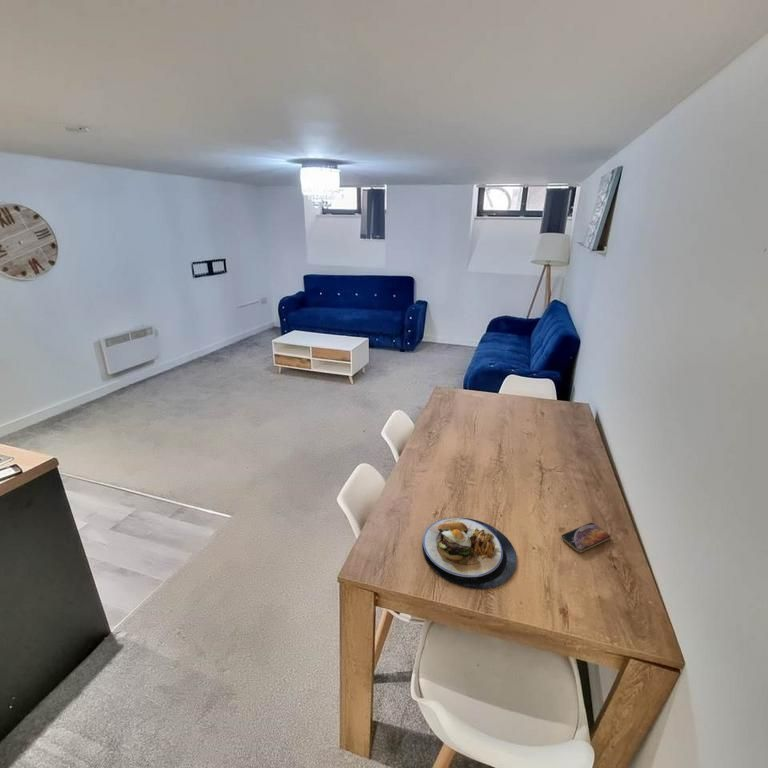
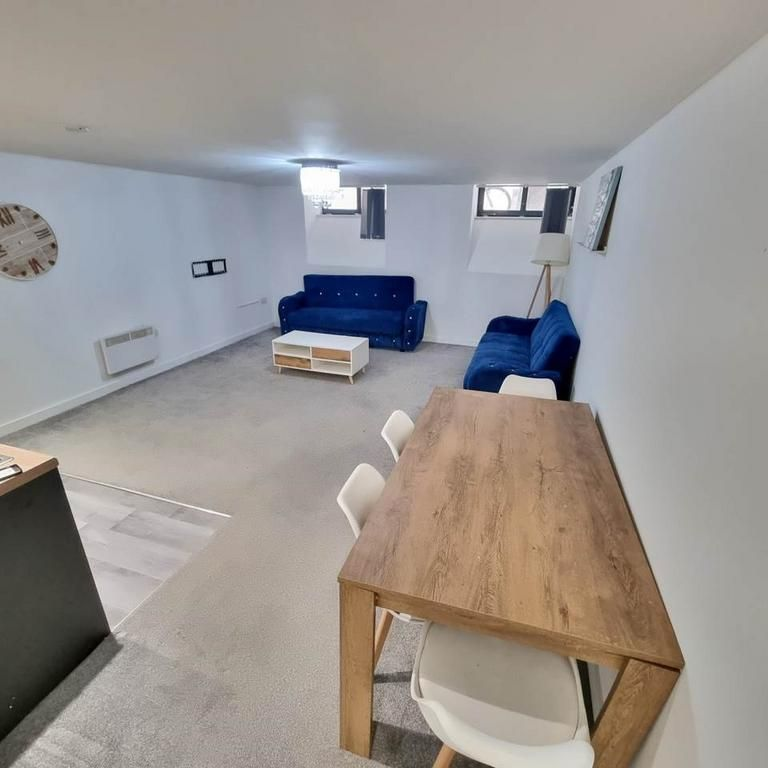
- smartphone (585, 536)
- plate (469, 539)
